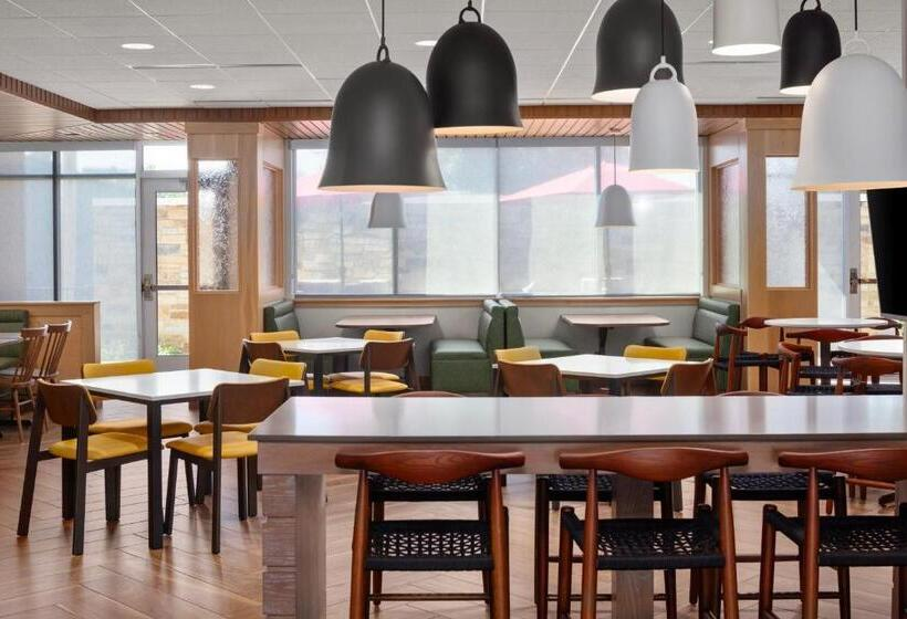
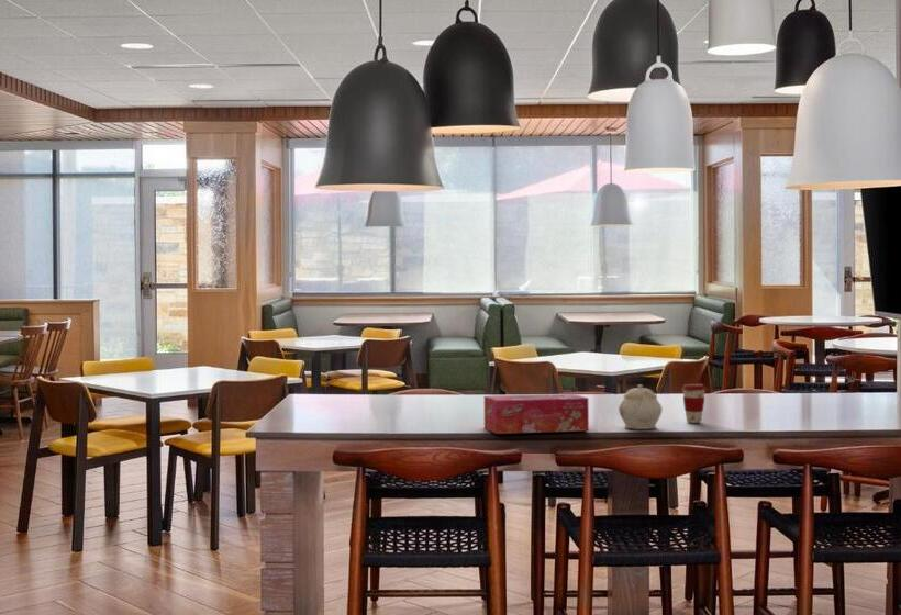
+ tissue box (535, 413)
+ coffee cup (693, 403)
+ teapot (639, 405)
